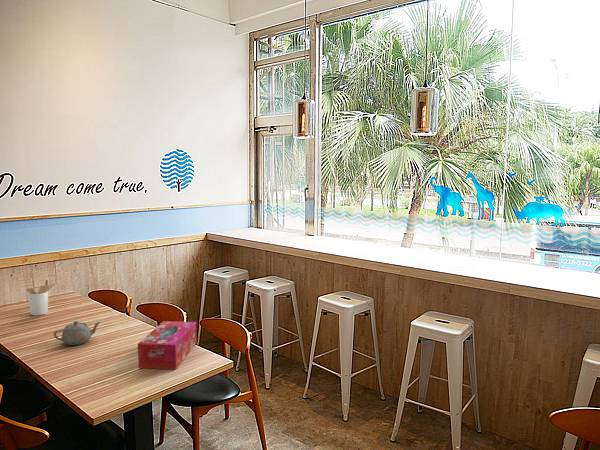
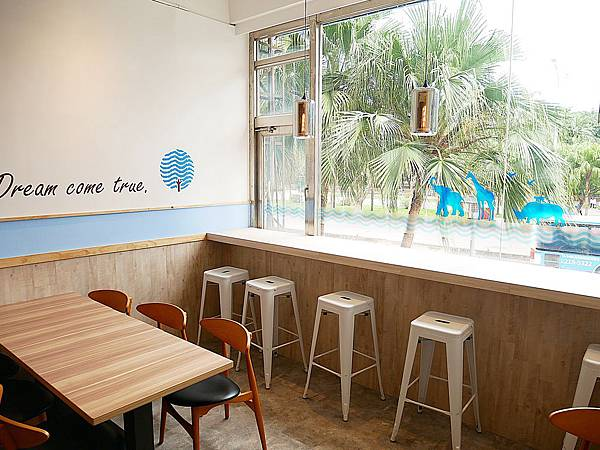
- teapot (77, 331)
- utensil holder (41, 297)
- tissue box (169, 343)
